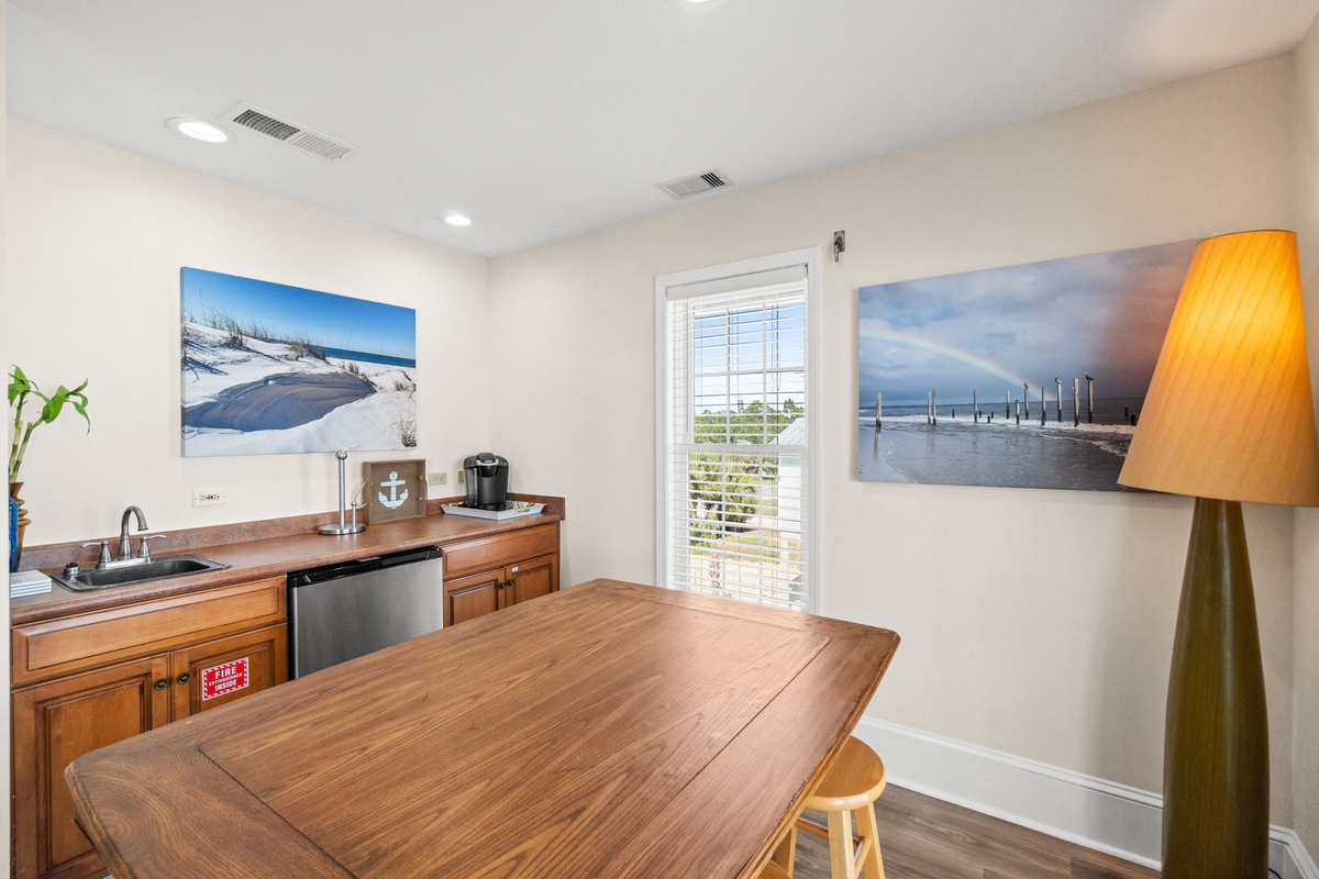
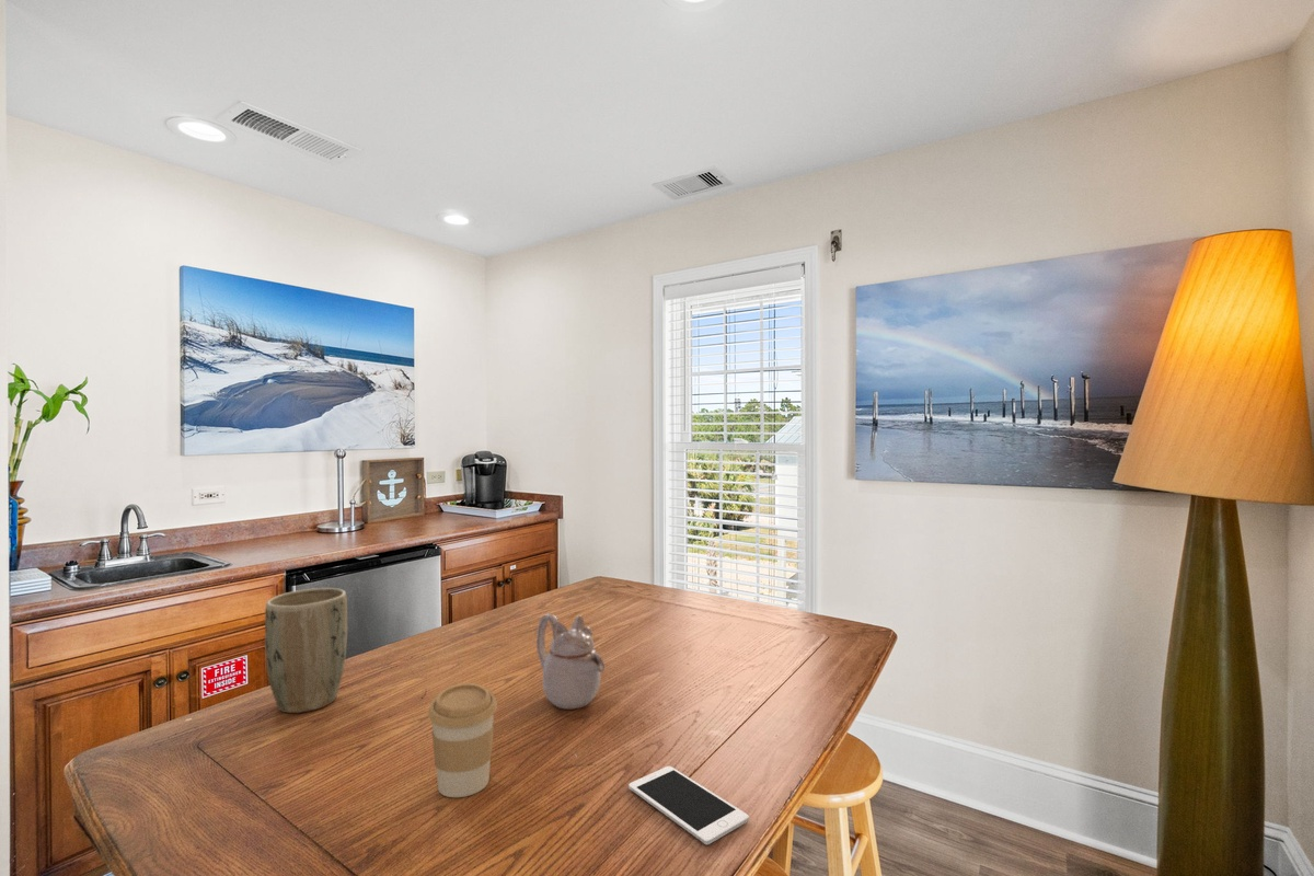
+ coffee cup (463, 737)
+ teapot (568, 658)
+ plant pot (308, 648)
+ cell phone (685, 800)
